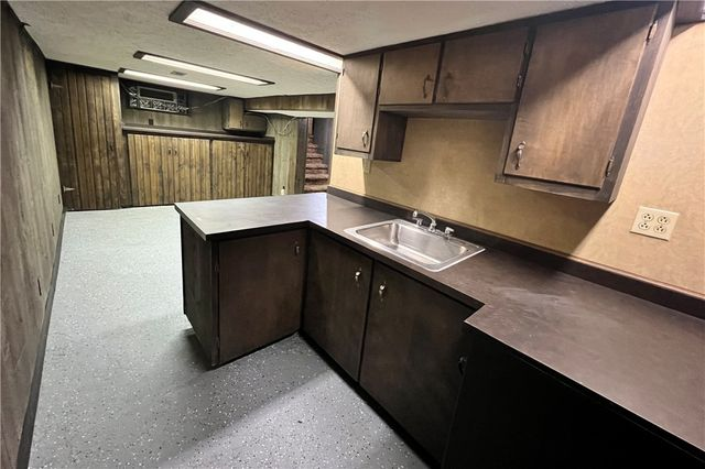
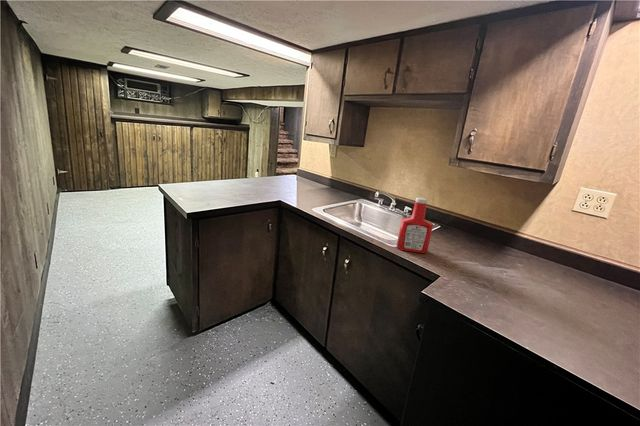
+ soap bottle (416, 224)
